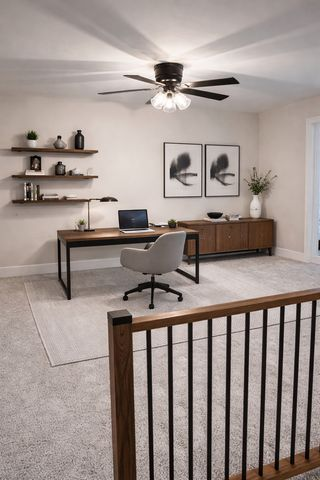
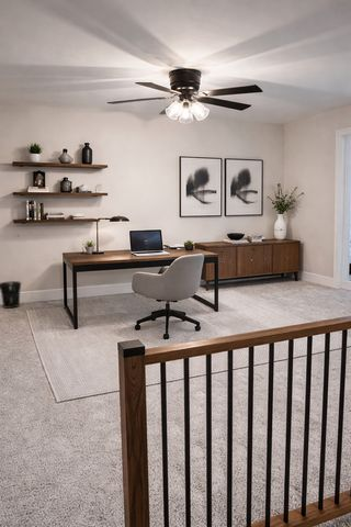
+ wastebasket (10, 294)
